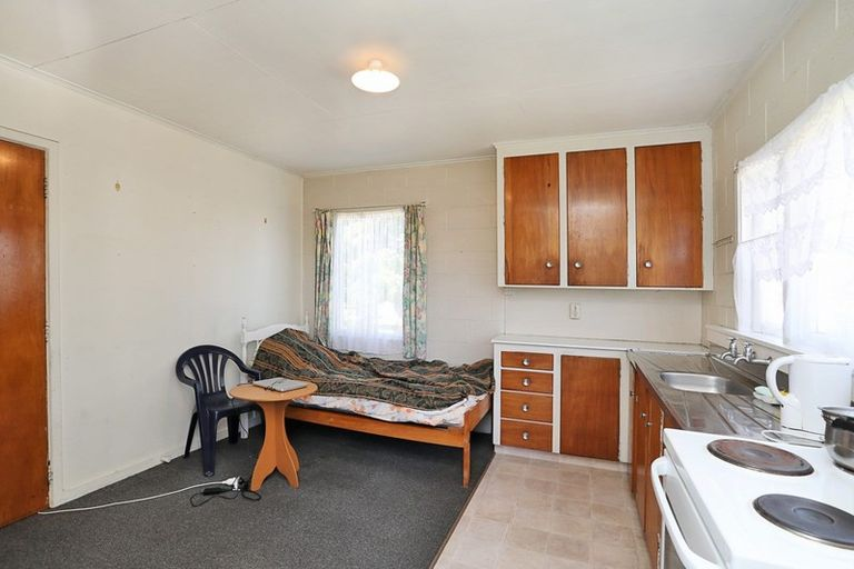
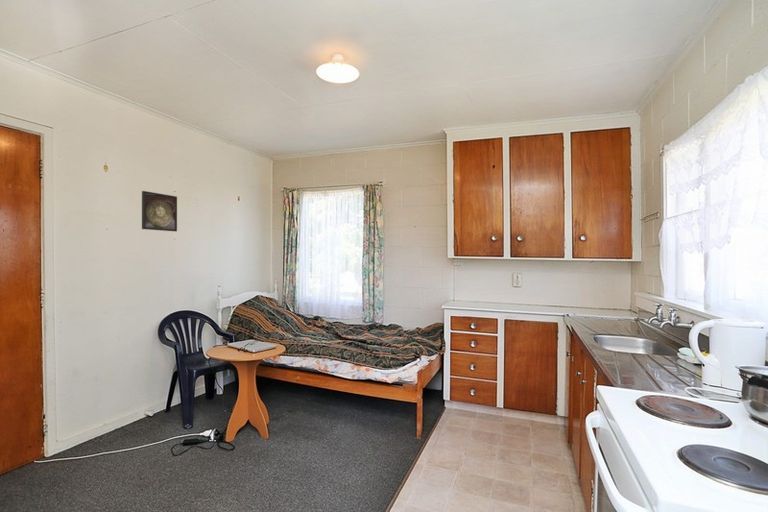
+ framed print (160, 212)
